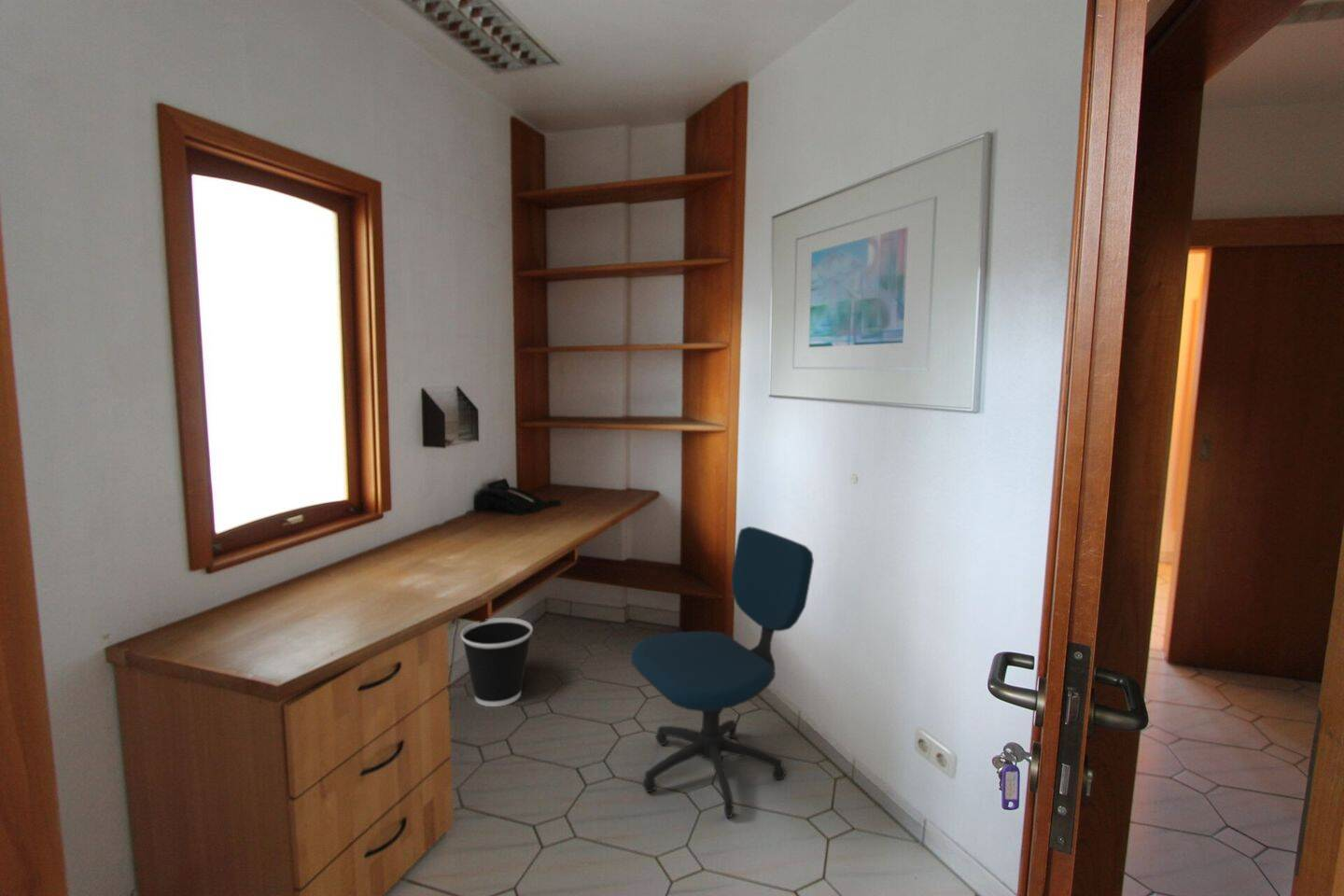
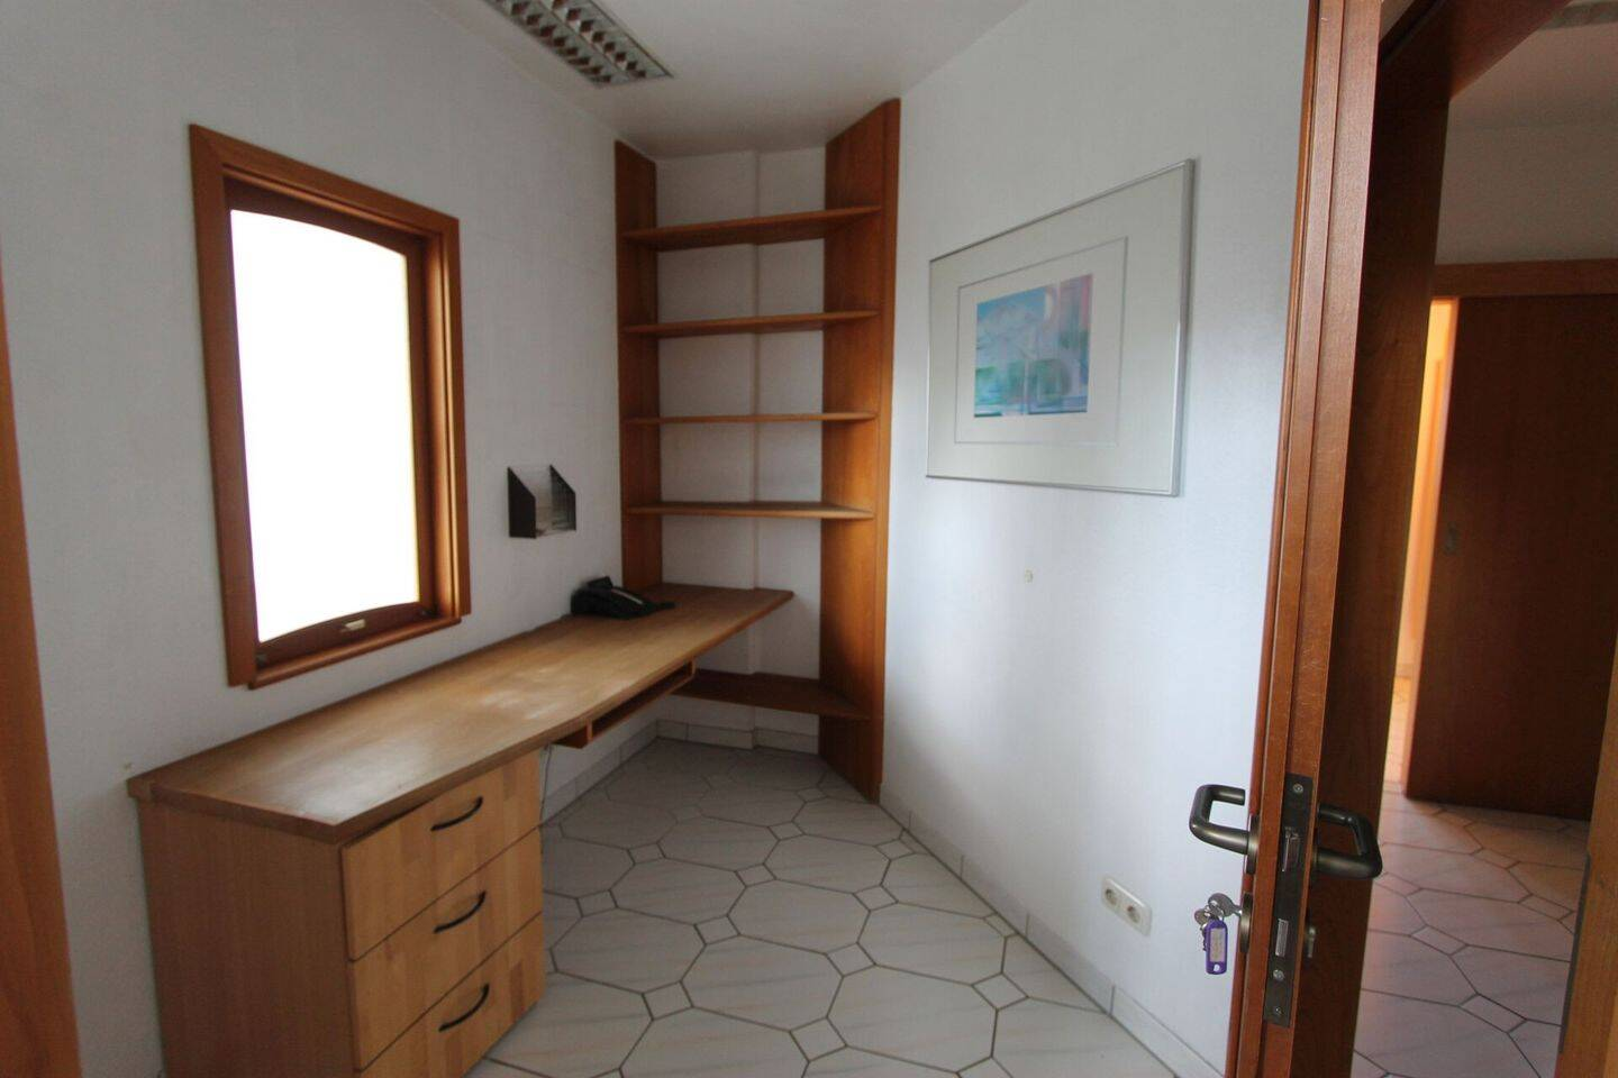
- wastebasket (497, 663)
- office chair (715, 658)
